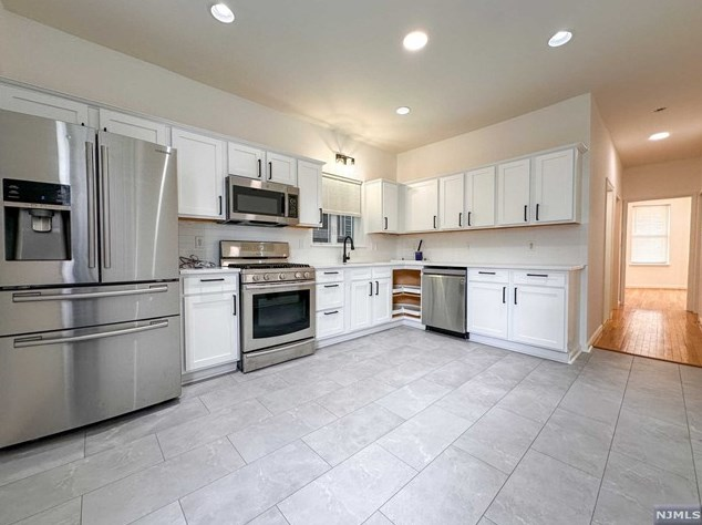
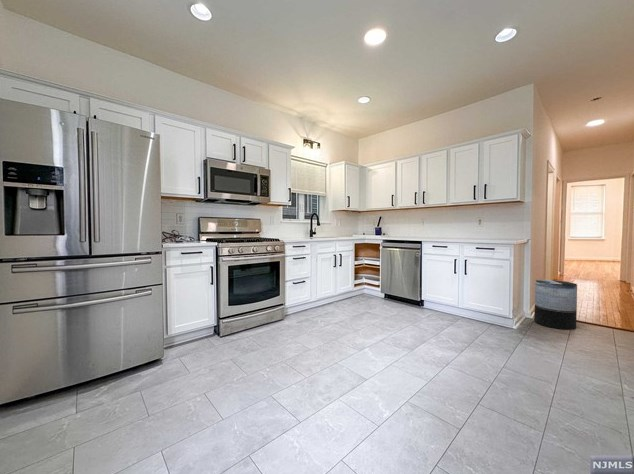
+ trash can (554, 303)
